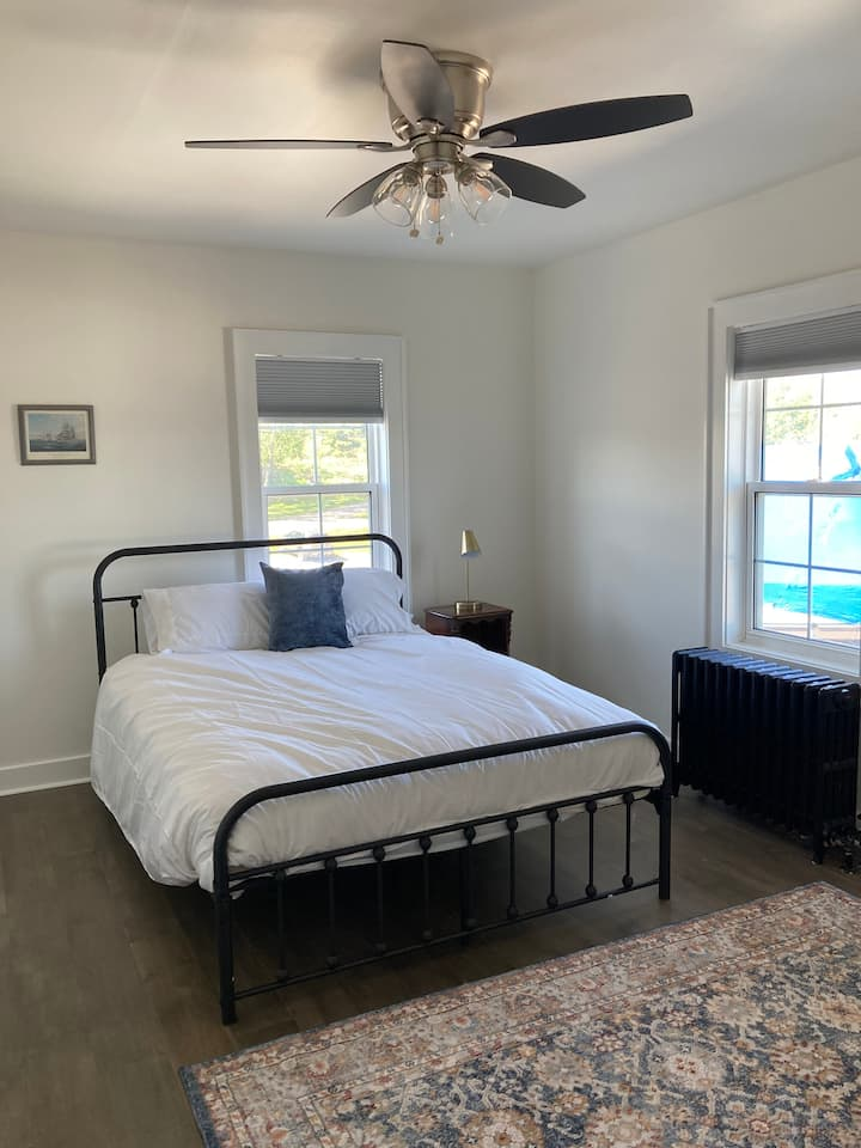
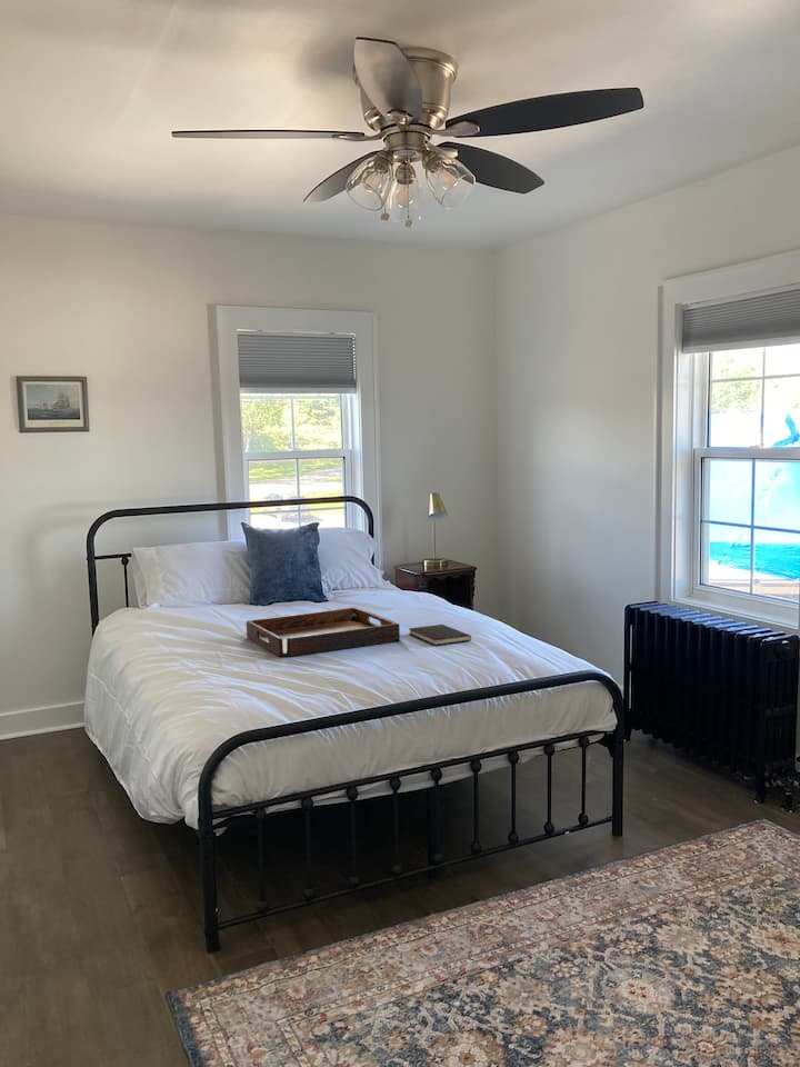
+ hardcover book (439, 634)
+ serving tray (321, 630)
